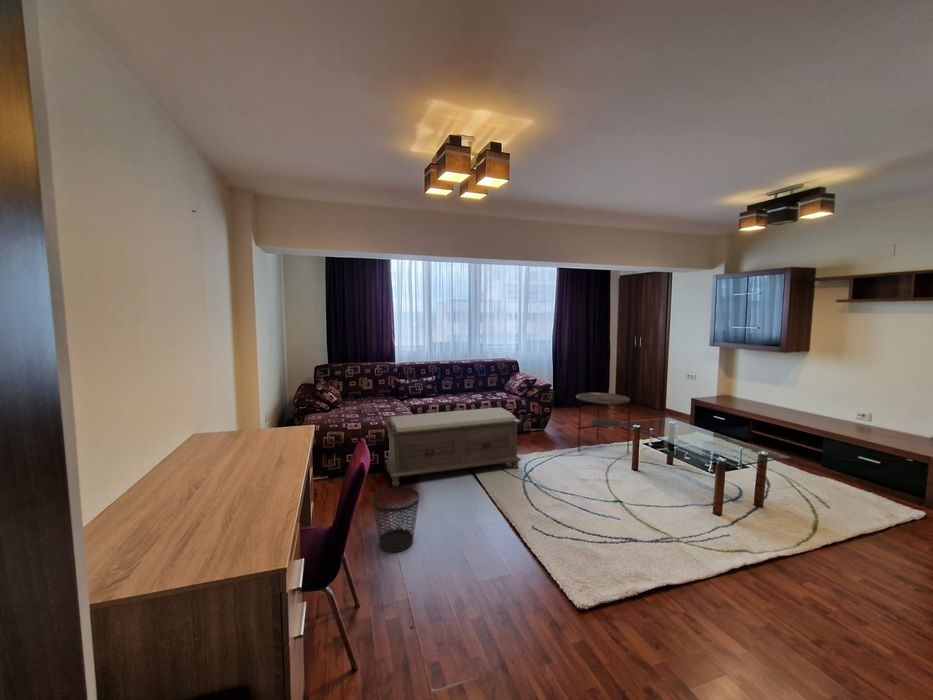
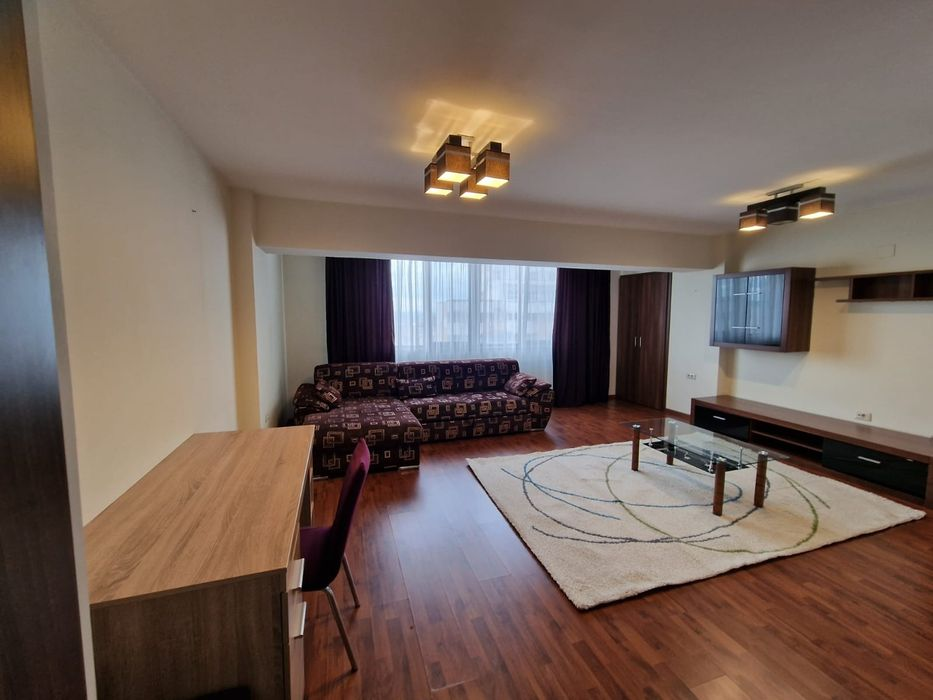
- wastebasket (396, 520)
- side table (601, 422)
- bench (452, 443)
